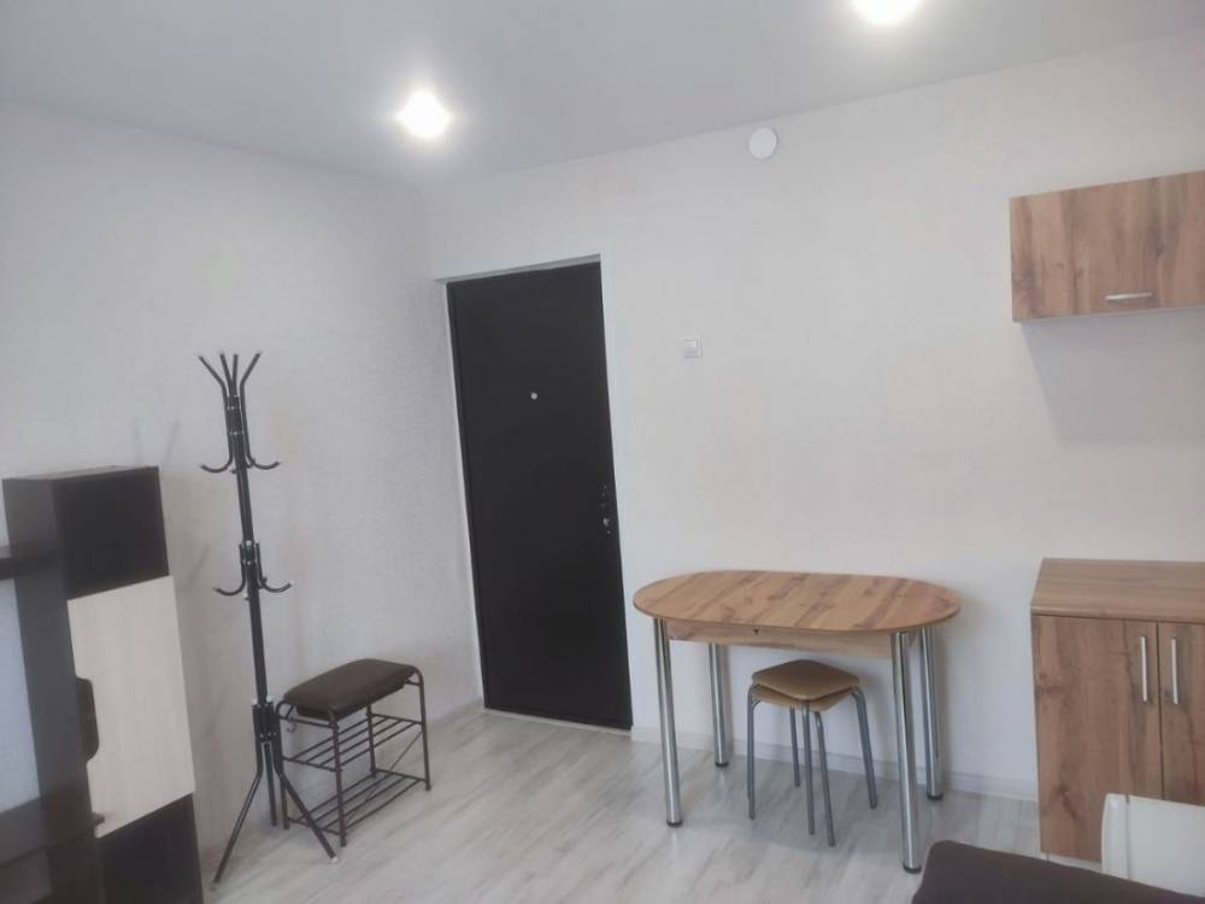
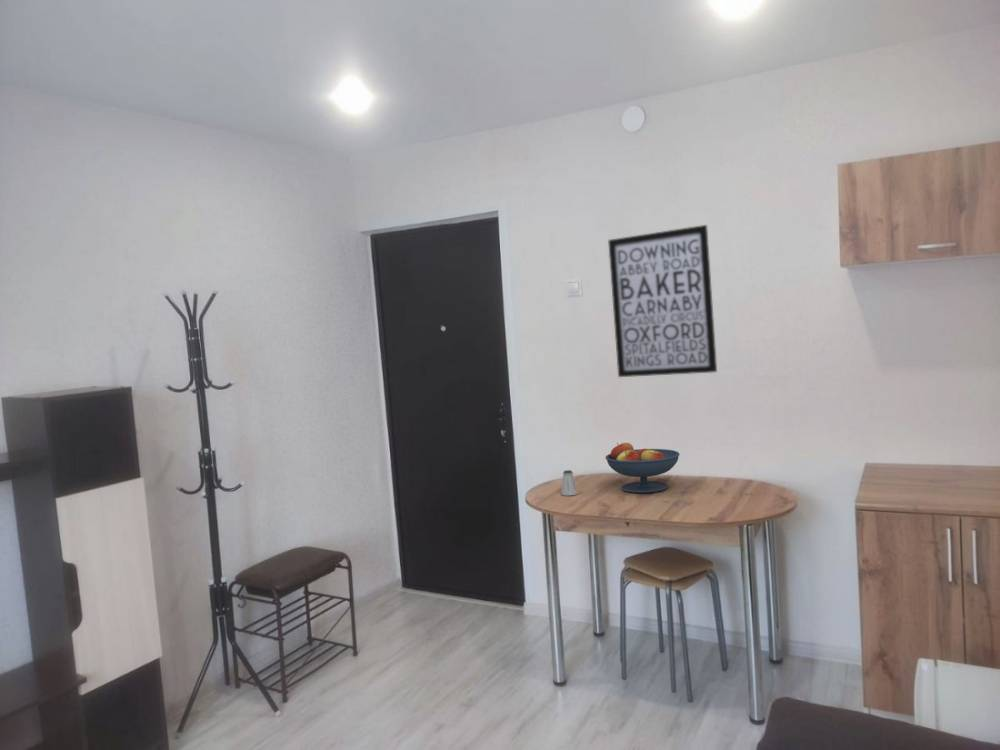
+ fruit bowl (642, 465)
+ saltshaker (568, 482)
+ wall art (661, 304)
